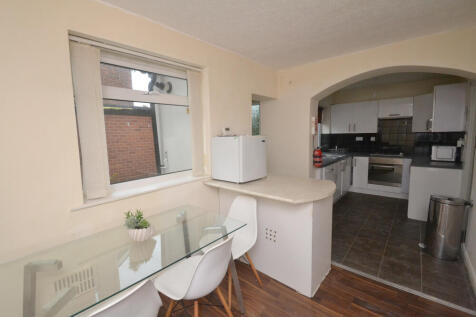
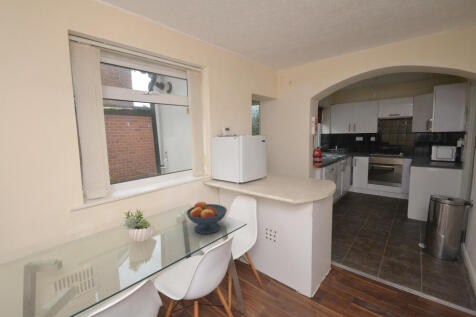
+ fruit bowl (207, 216)
